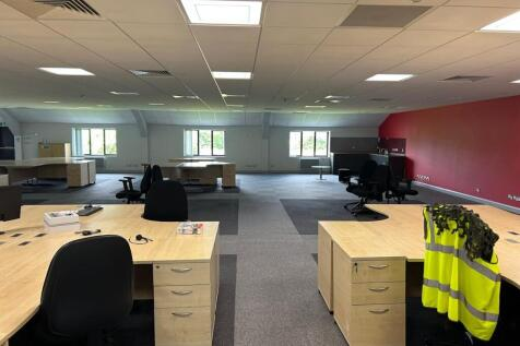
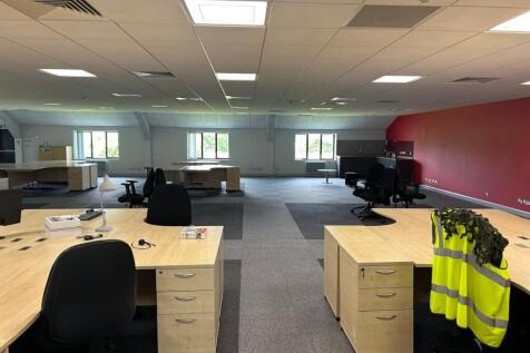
+ desk lamp (101, 204)
